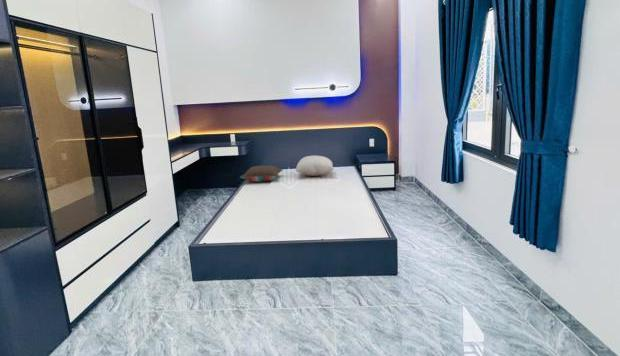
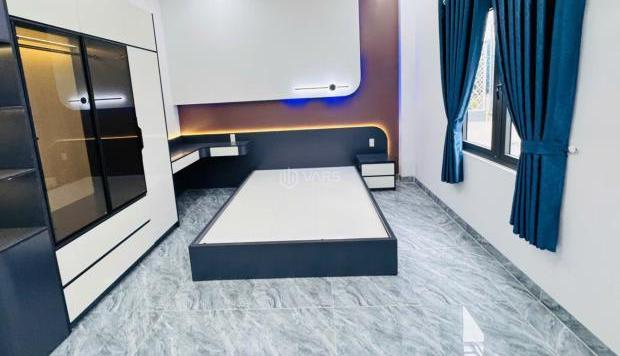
- pillow (315, 165)
- pillow (262, 173)
